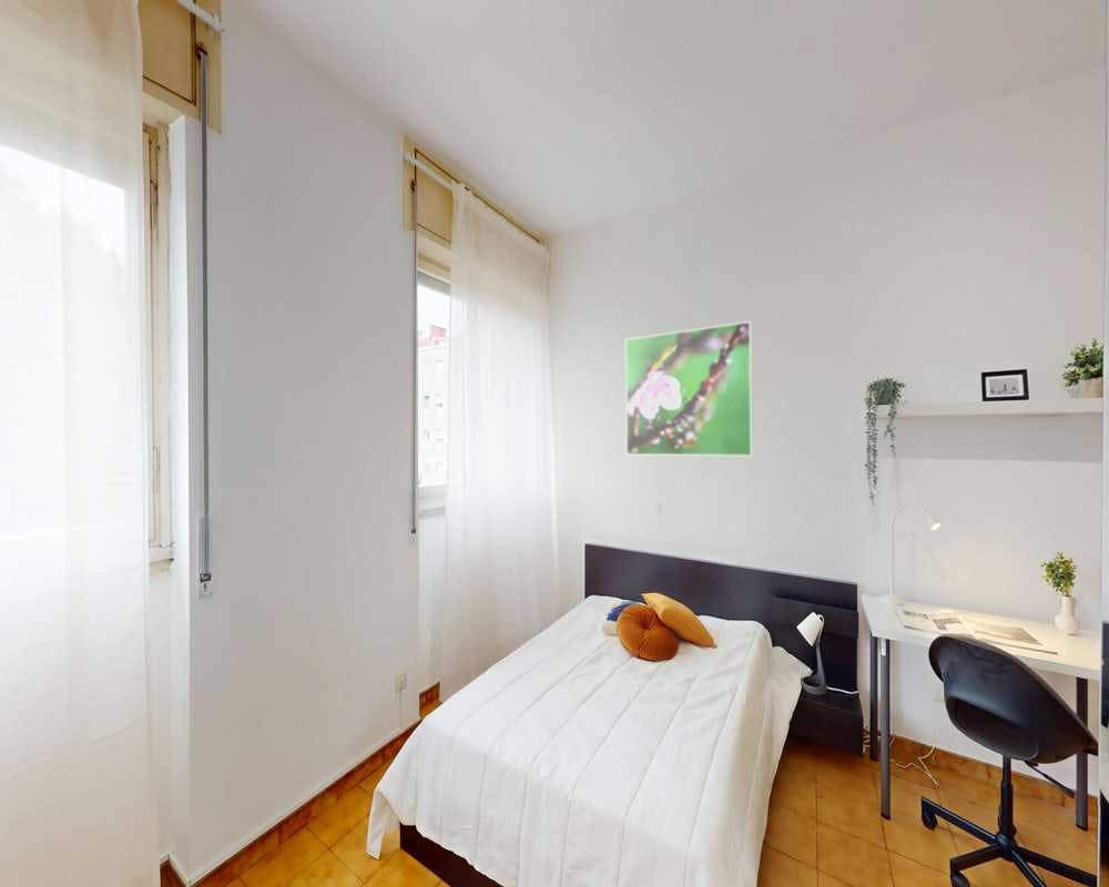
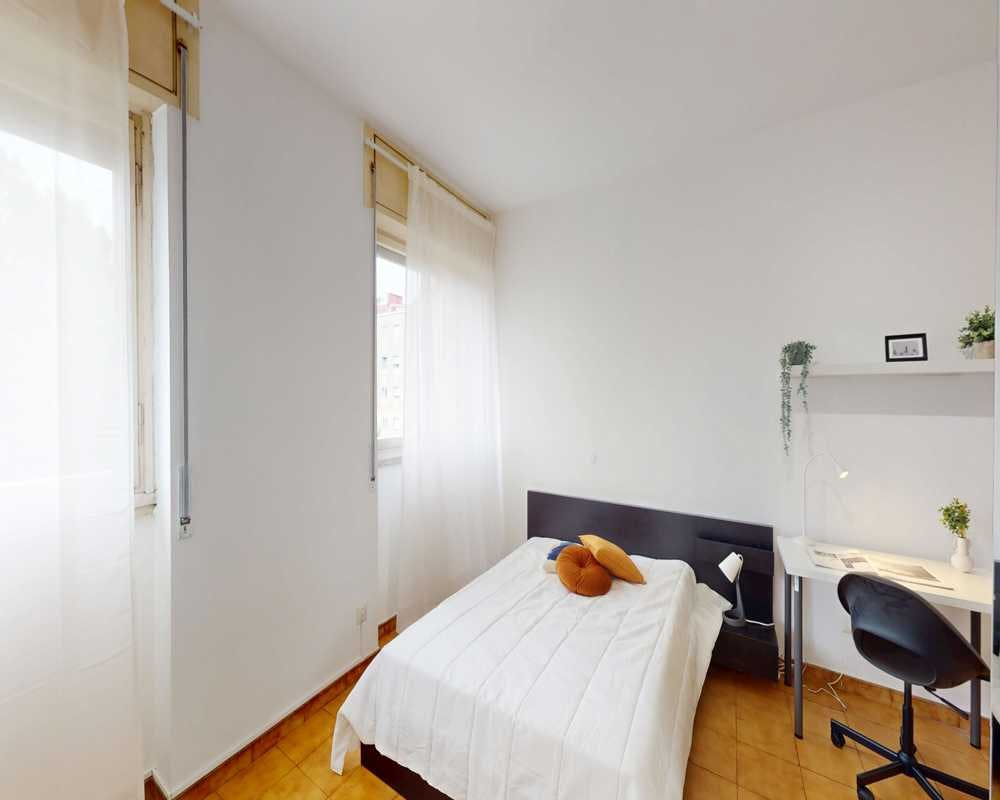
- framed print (684, 392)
